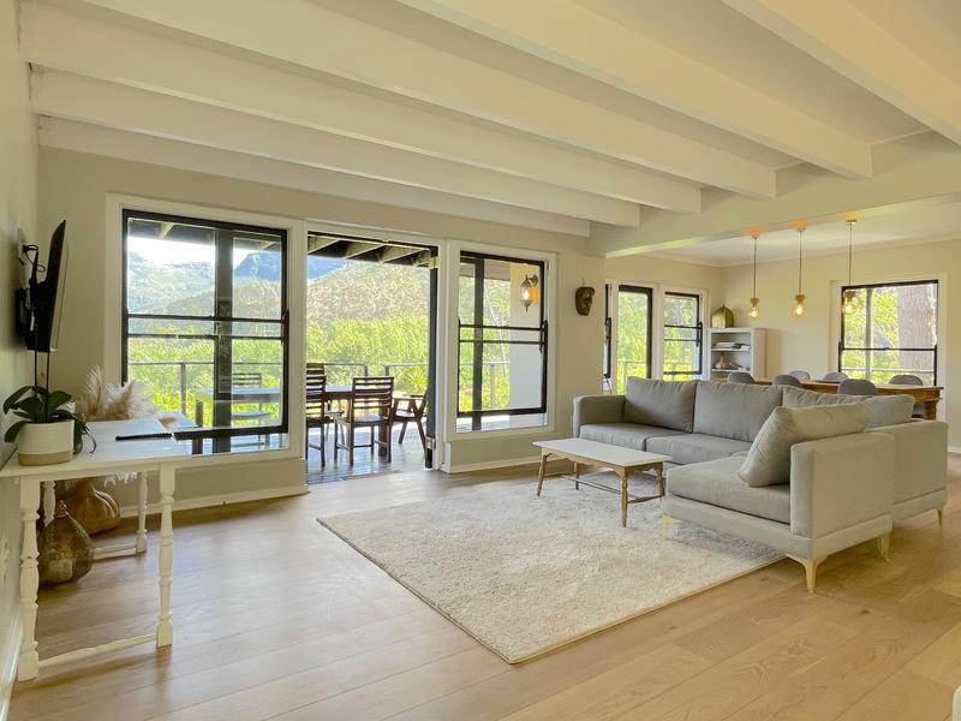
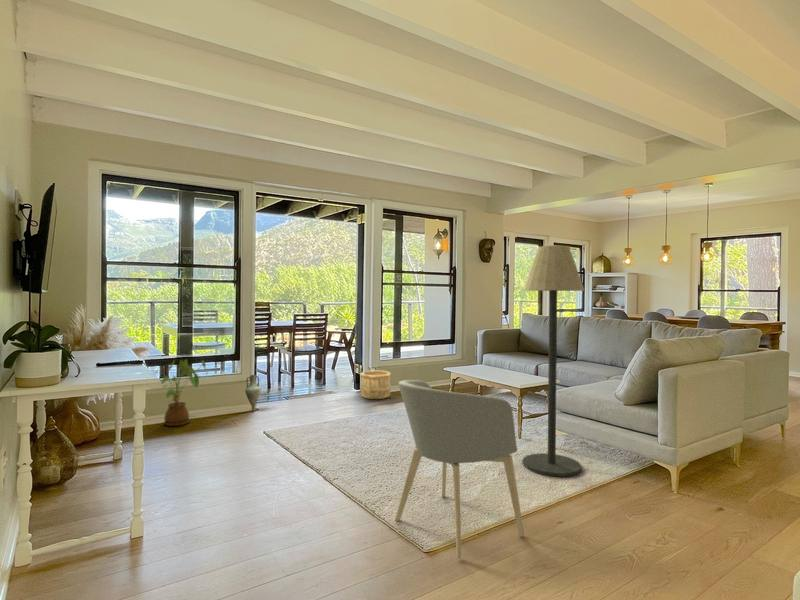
+ wooden bucket (375, 384)
+ house plant (180, 392)
+ floor lamp (552, 356)
+ vase (253, 392)
+ armchair (458, 451)
